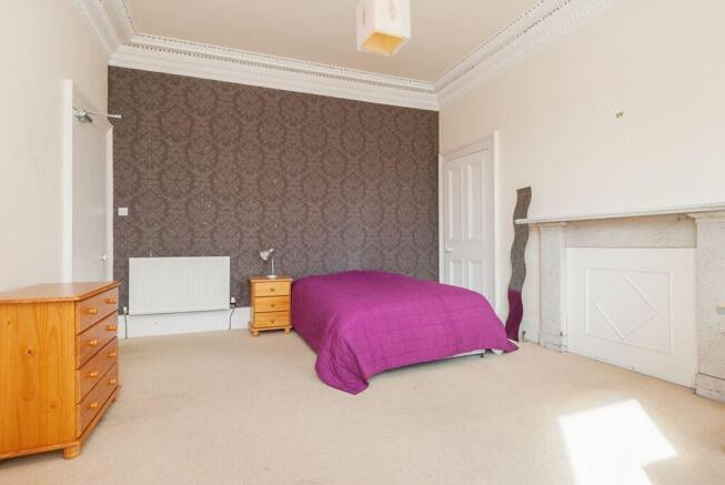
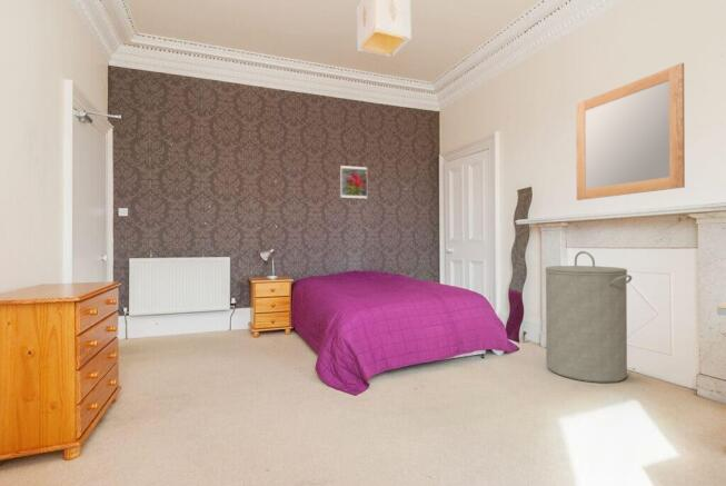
+ home mirror (623, 140)
+ laundry hamper (585, 310)
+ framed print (354, 181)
